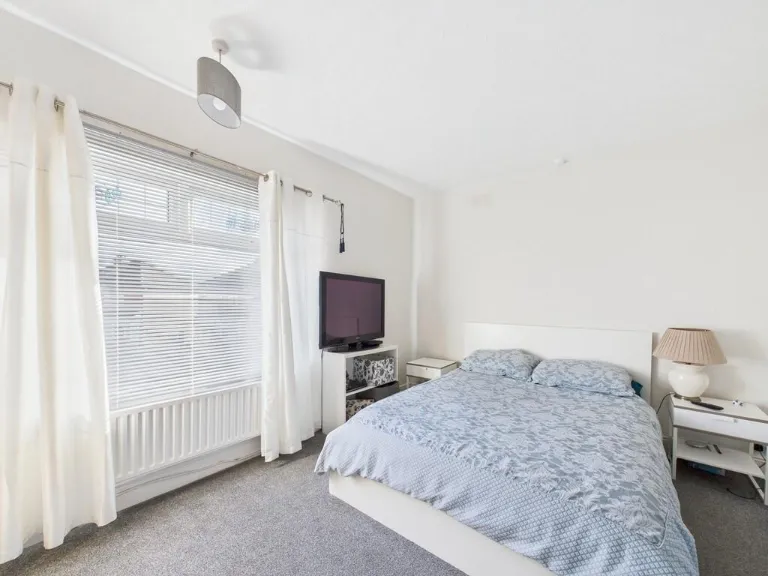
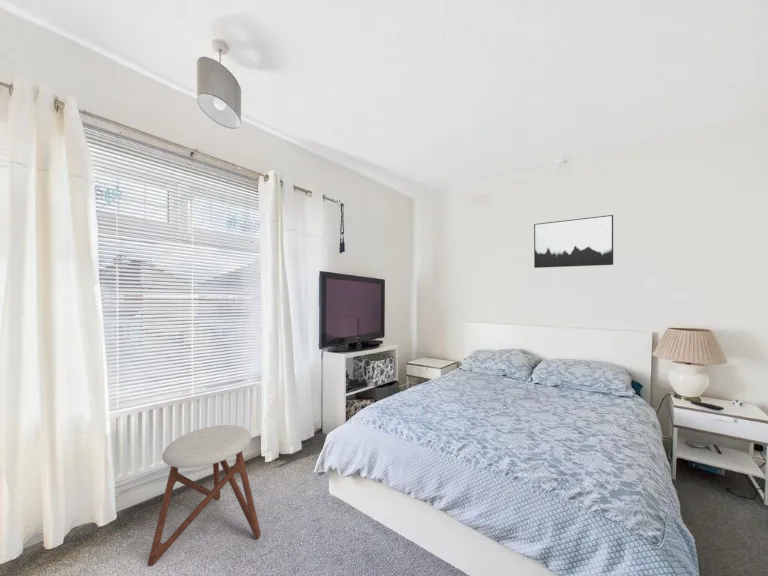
+ wall art (571, 243)
+ stool (216, 486)
